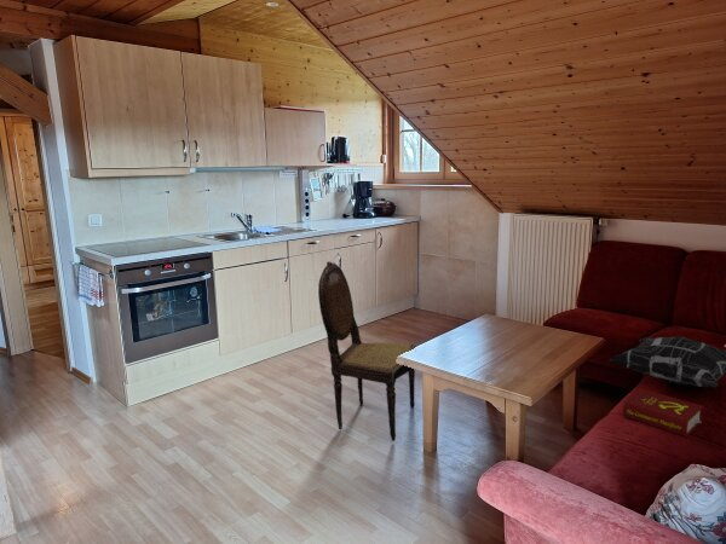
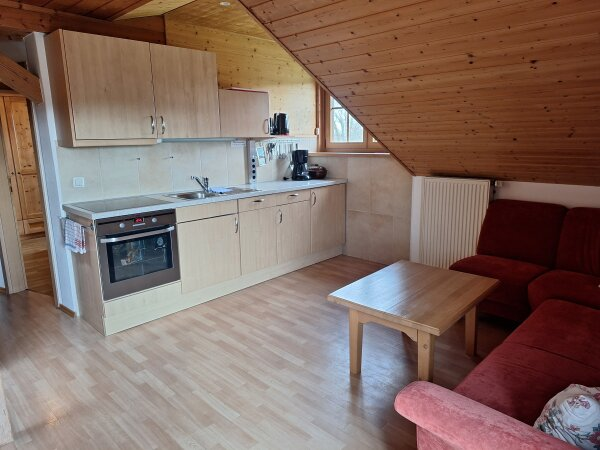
- dining chair (371, 343)
- book (662, 411)
- decorative pillow (675, 358)
